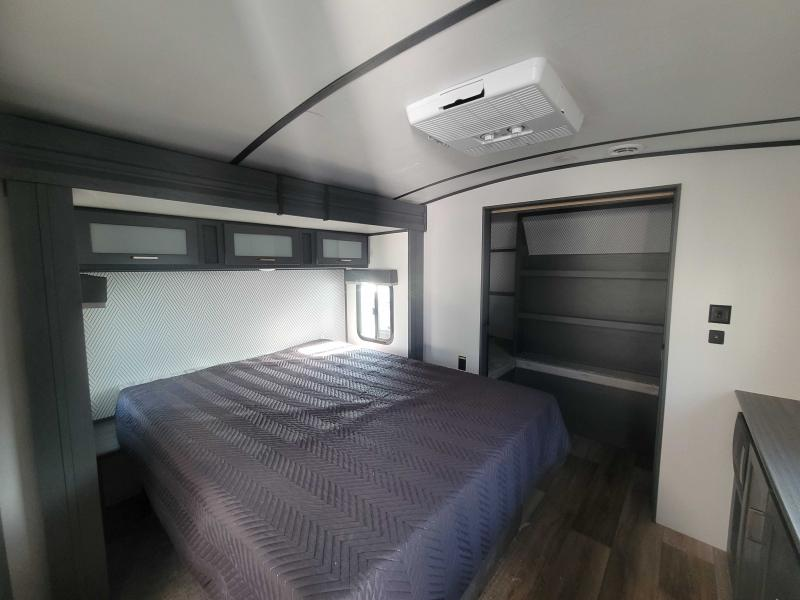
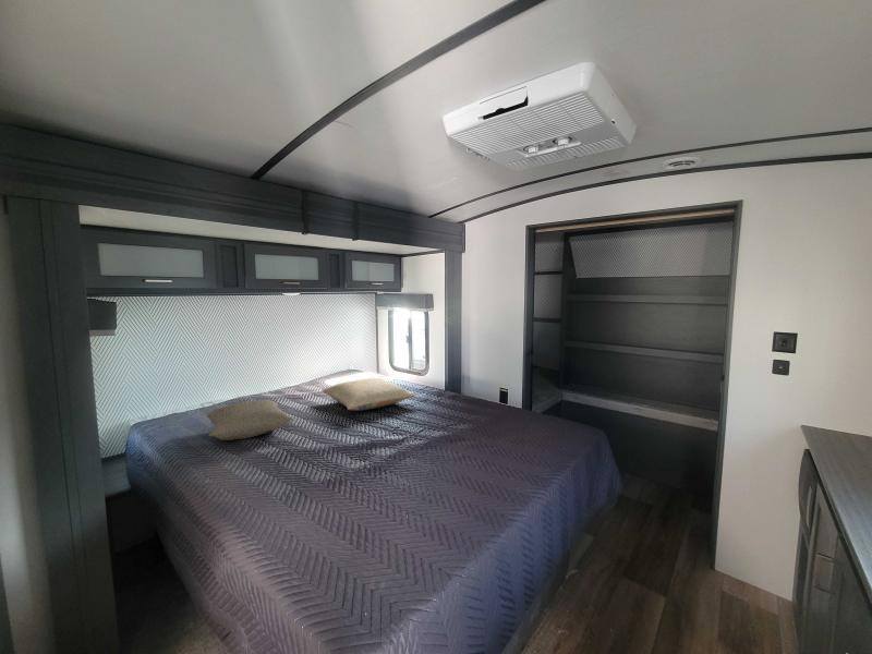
+ pillow (367, 392)
+ pillow (247, 417)
